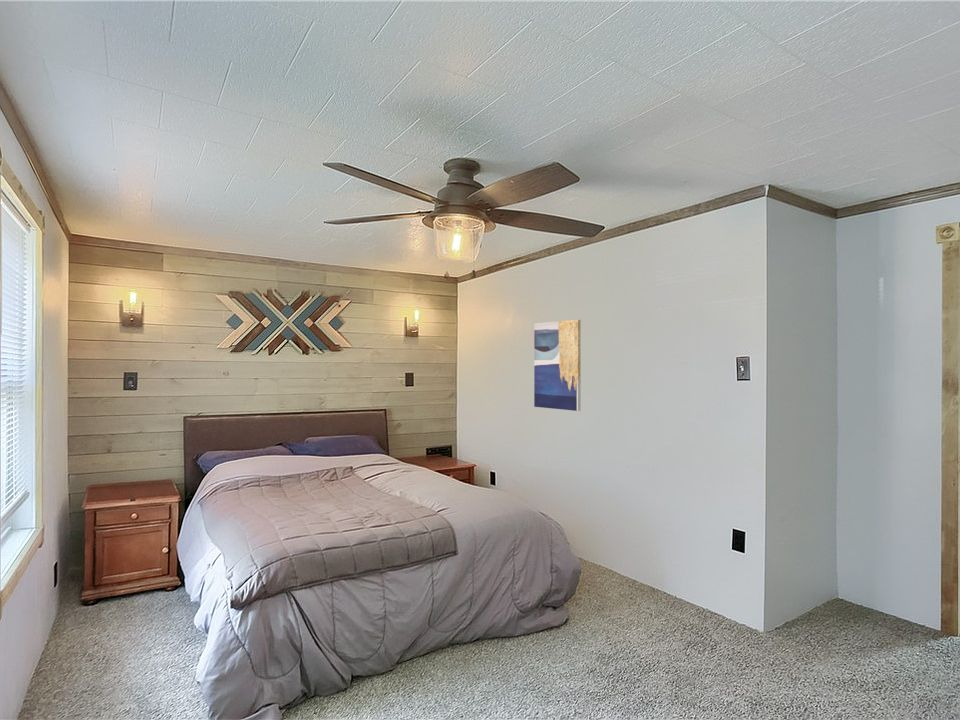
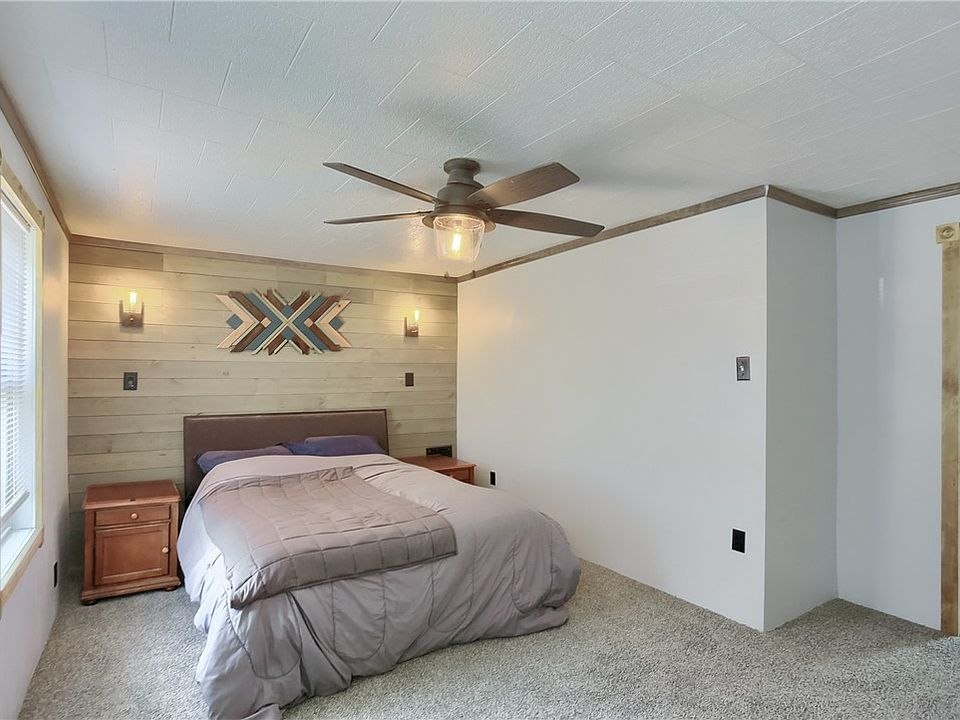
- wall art (556, 365)
